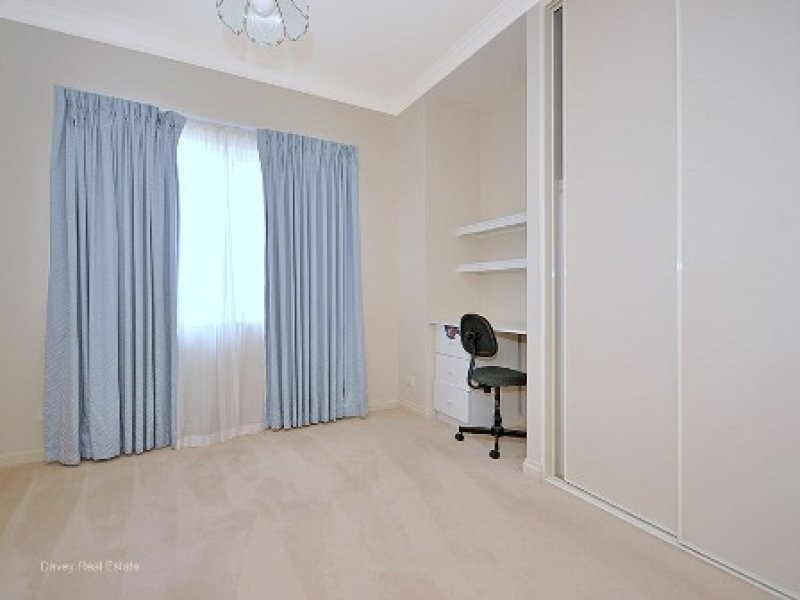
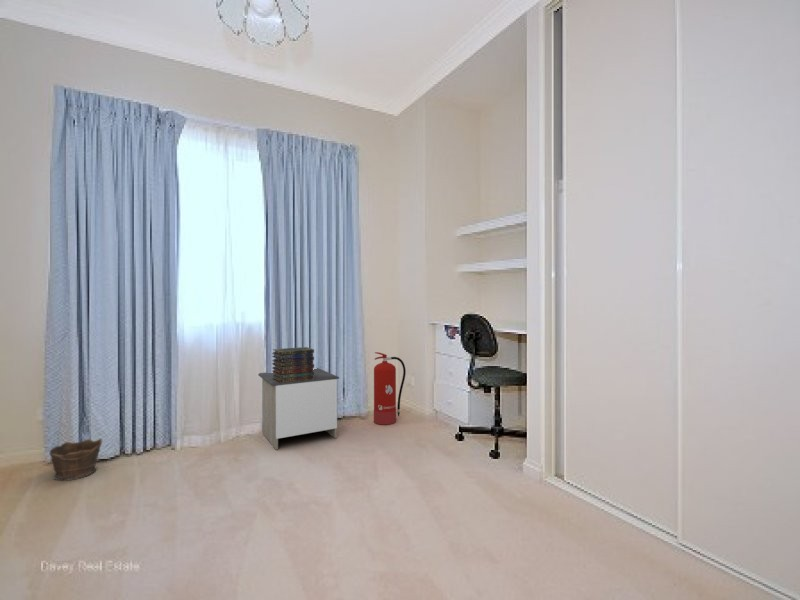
+ nightstand (297, 404)
+ fire extinguisher (390, 385)
+ book stack (293, 363)
+ clay pot (76, 453)
